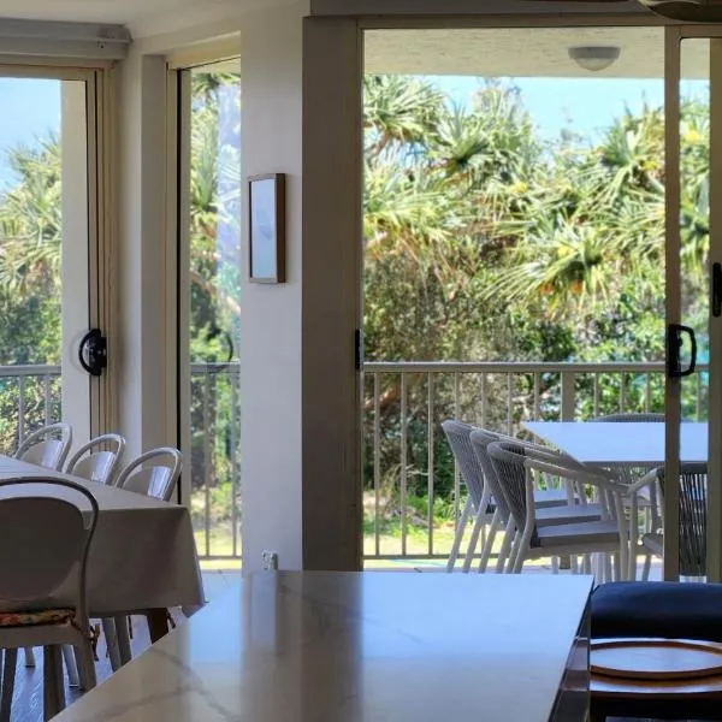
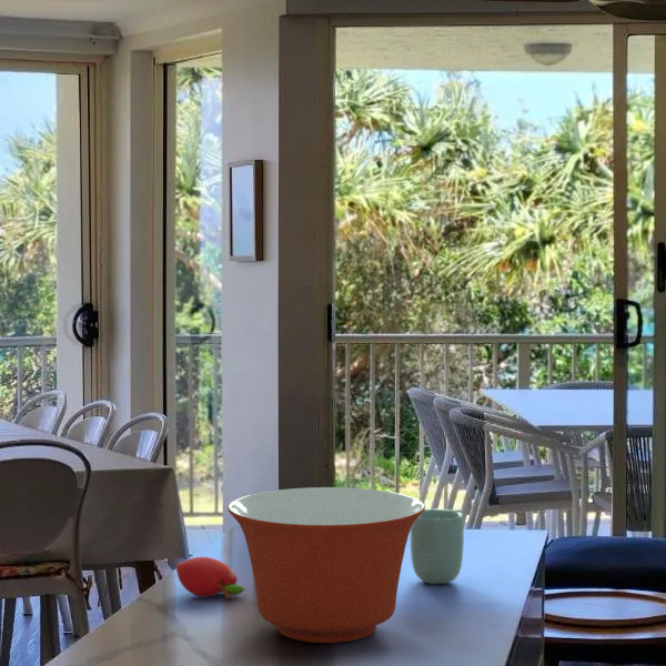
+ fruit (209, 576)
+ mixing bowl (326, 566)
+ cup (436, 547)
